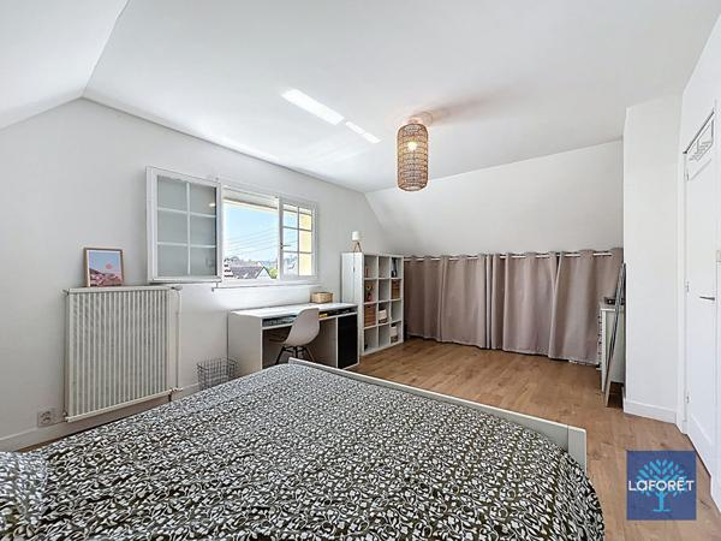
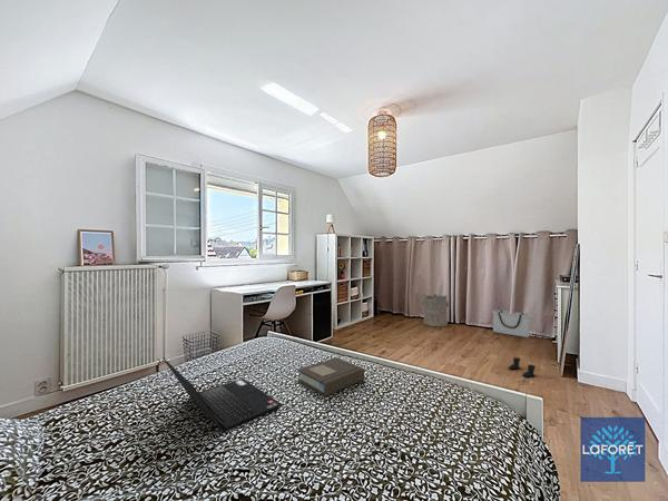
+ storage bin (511, 323)
+ laundry hamper (434, 308)
+ book (331, 374)
+ boots (520, 367)
+ laptop computer (223, 384)
